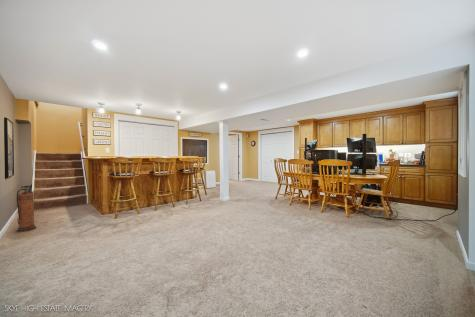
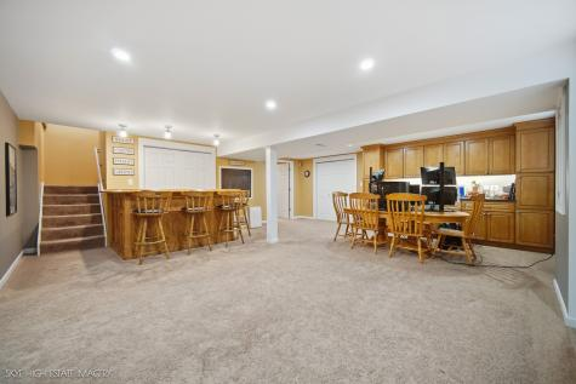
- fire extinguisher (26, 207)
